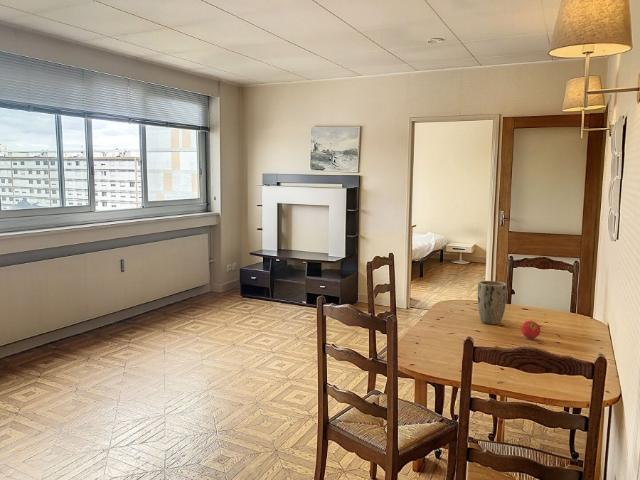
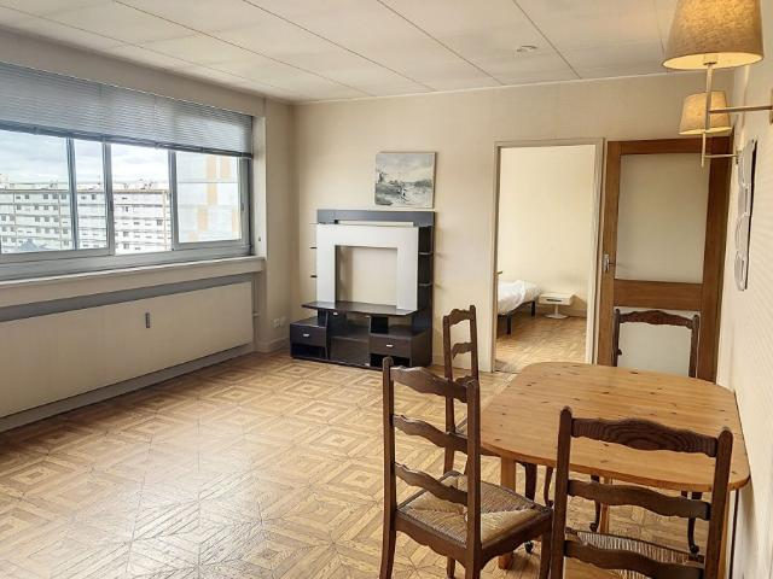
- plant pot (491, 302)
- fruit (530, 329)
